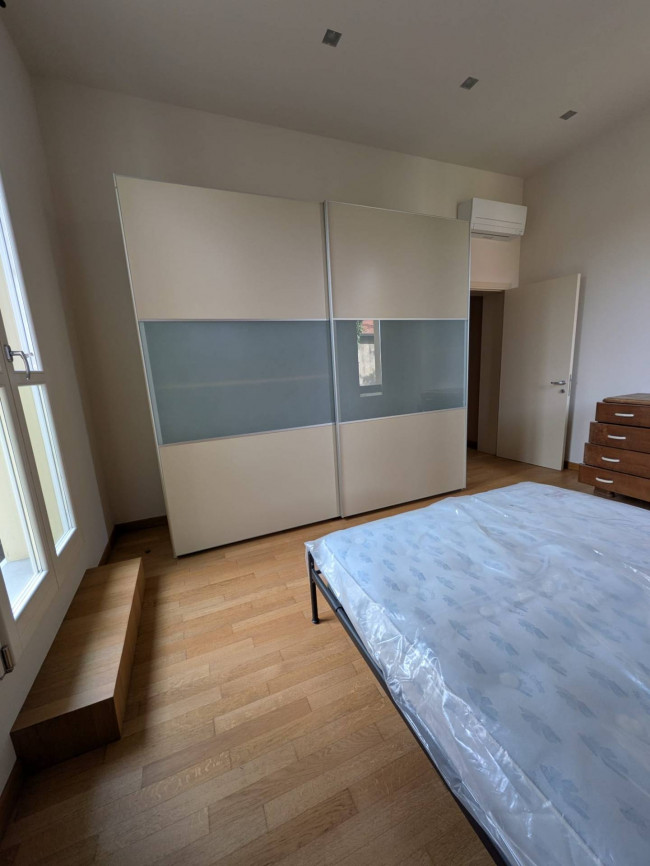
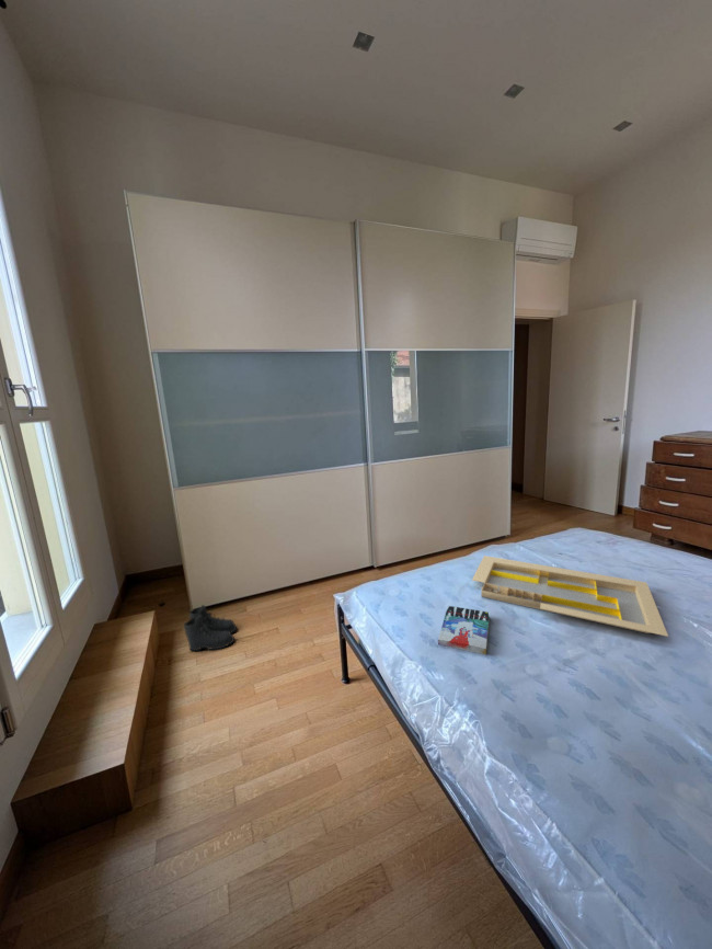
+ boots (210, 624)
+ serving tray (555, 590)
+ book (464, 627)
